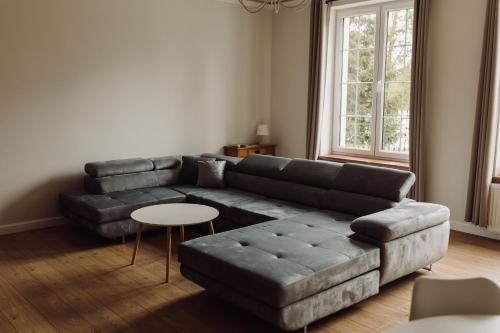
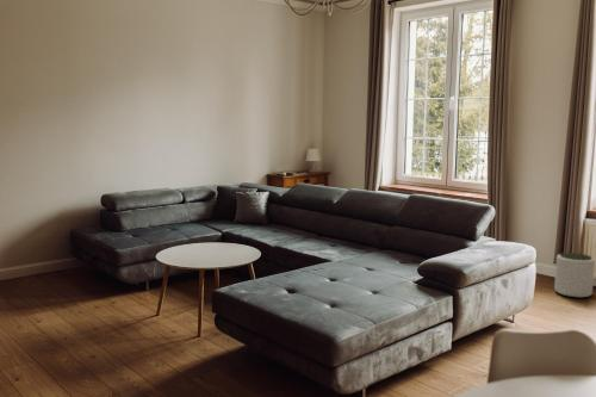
+ plant pot (573, 274)
